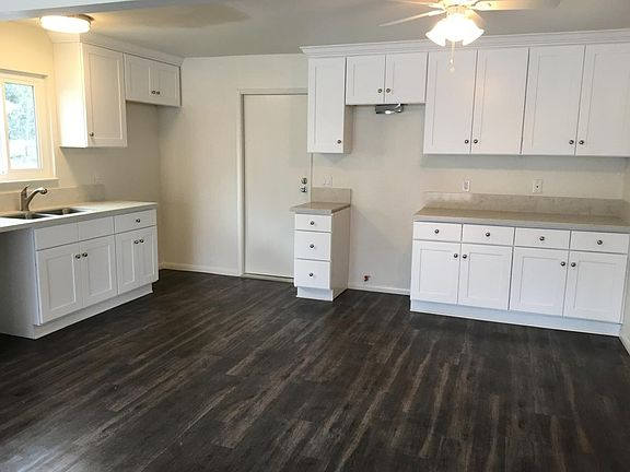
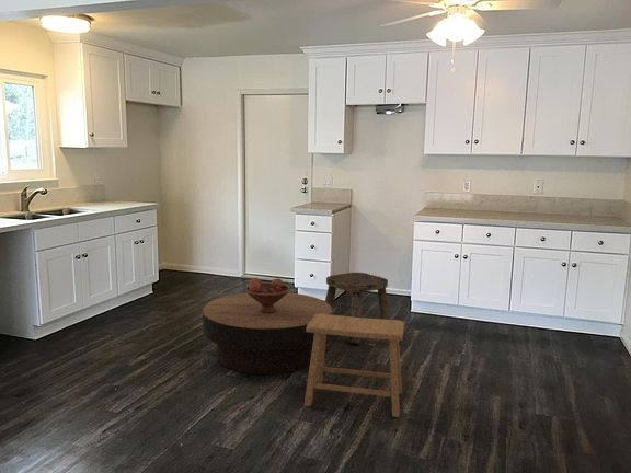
+ coffee table (267, 331)
+ fruit bowl (267, 295)
+ stool (356, 304)
+ stool (355, 370)
